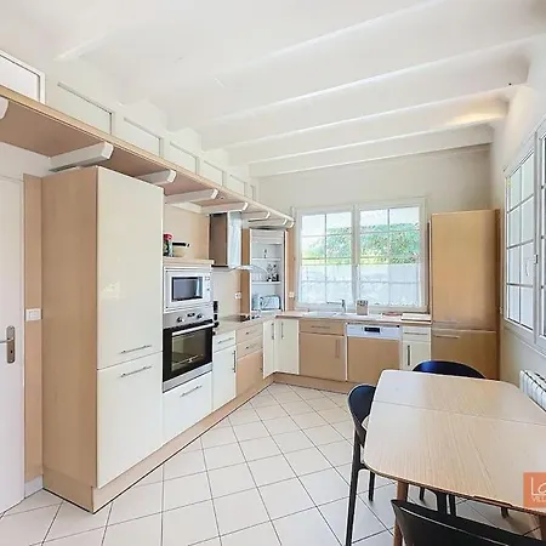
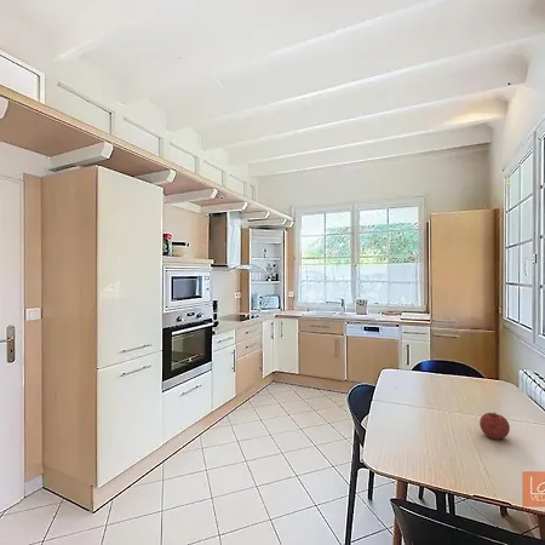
+ fruit (494, 424)
